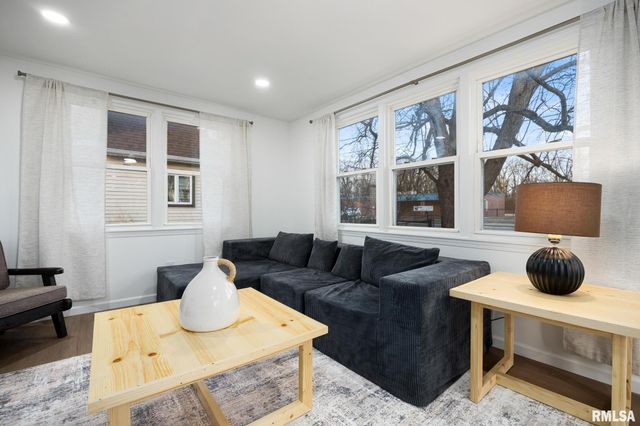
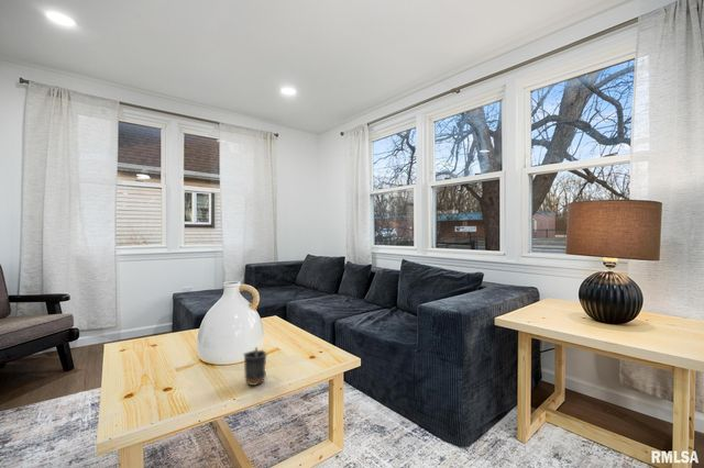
+ mug (257, 364)
